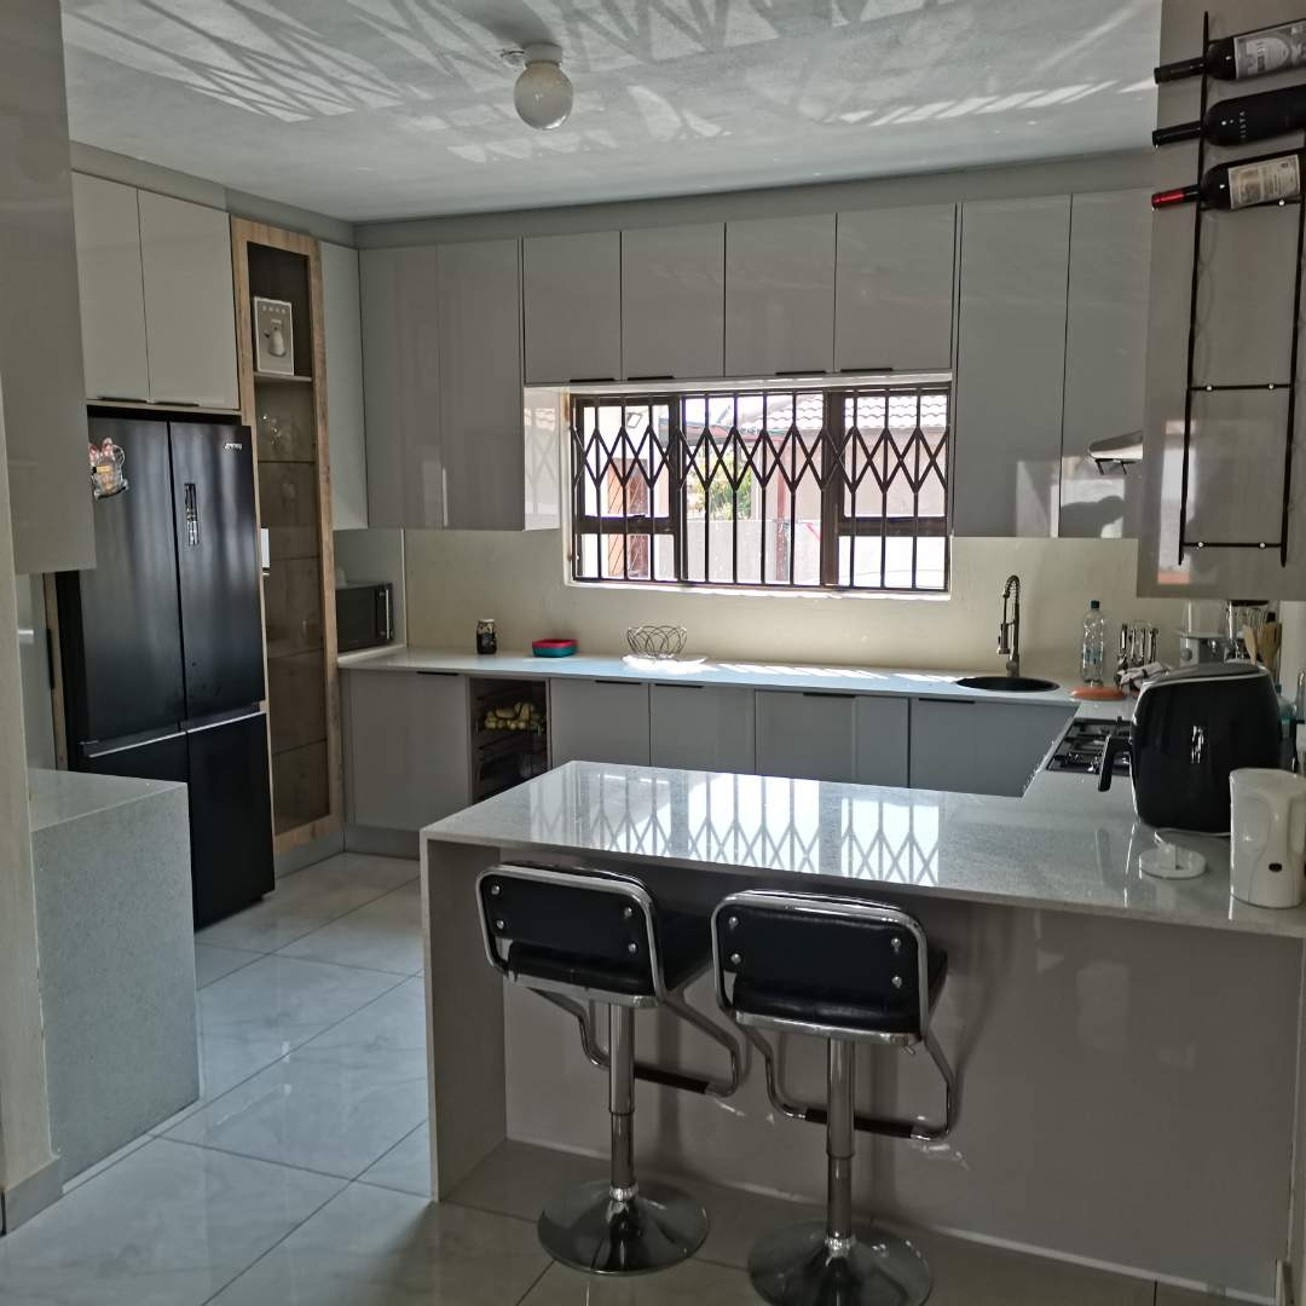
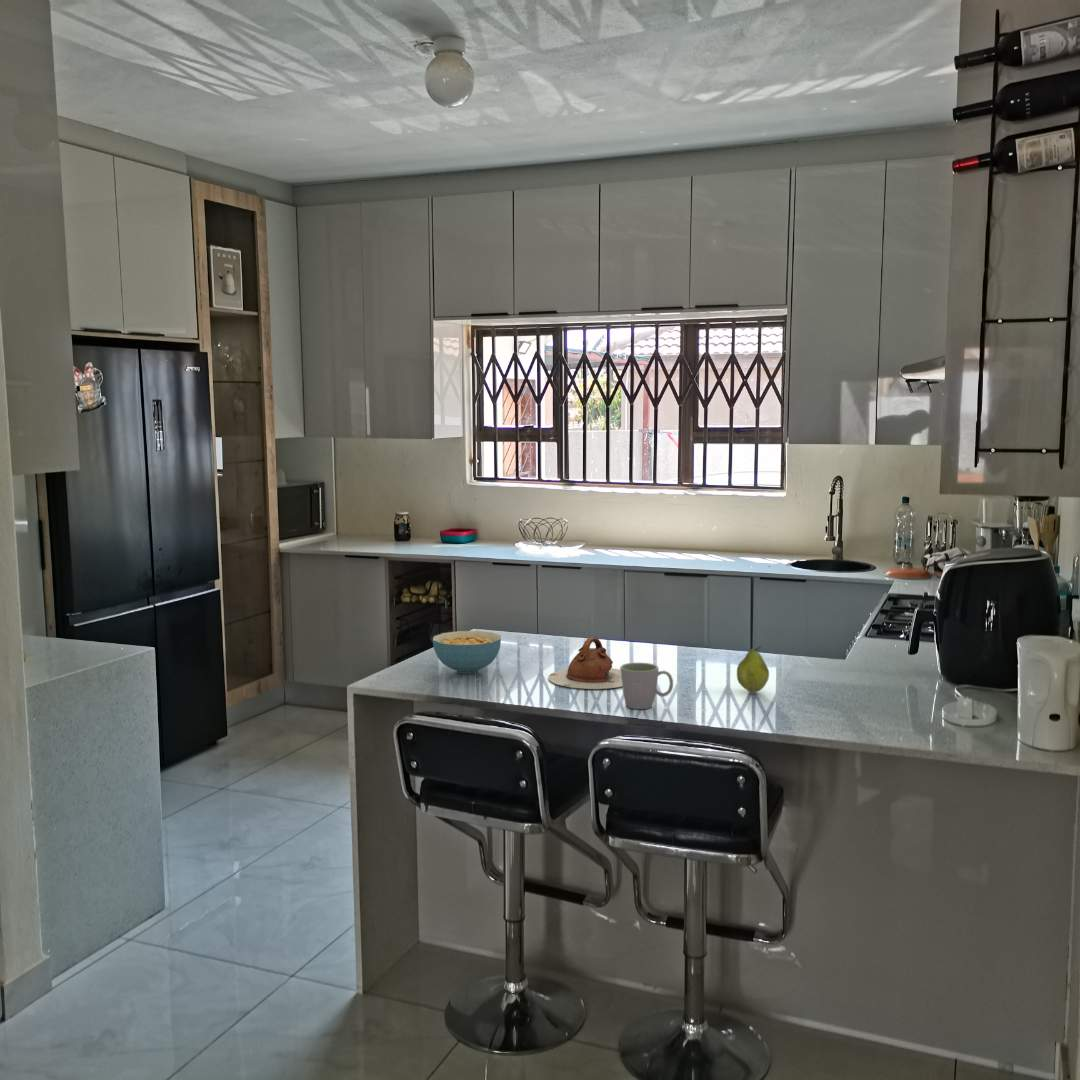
+ cereal bowl (467, 654)
+ fruit (752, 669)
+ teapot (592, 658)
+ mug (646, 686)
